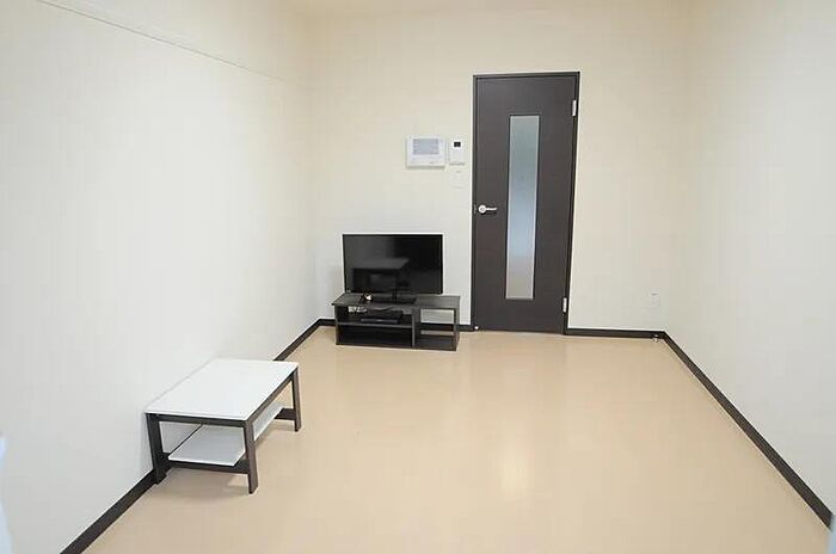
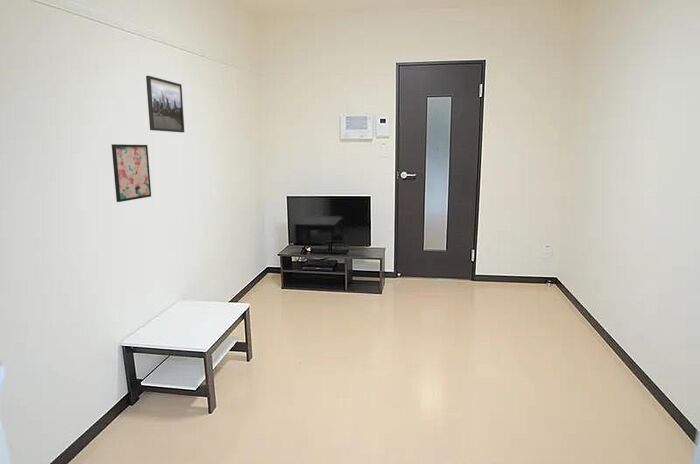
+ wall art (132, 172)
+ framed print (166, 106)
